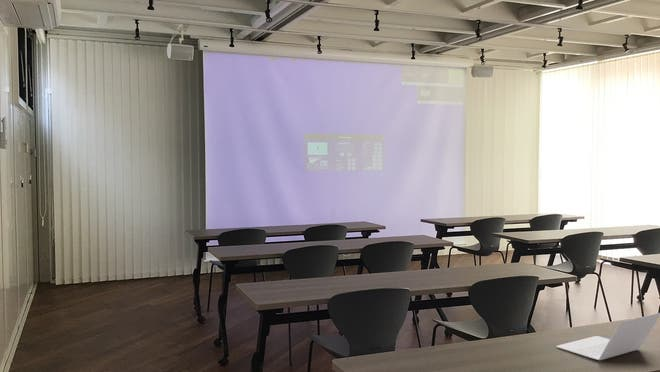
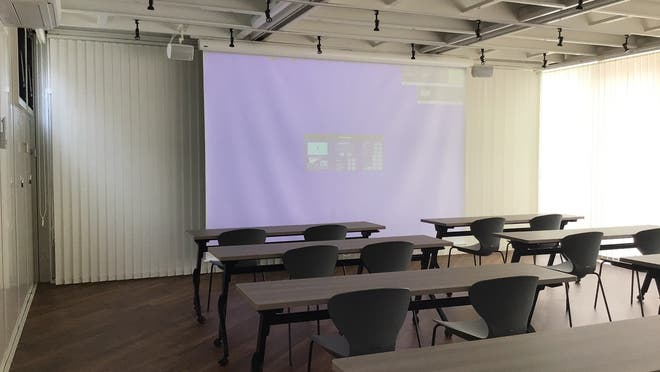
- laptop (613, 333)
